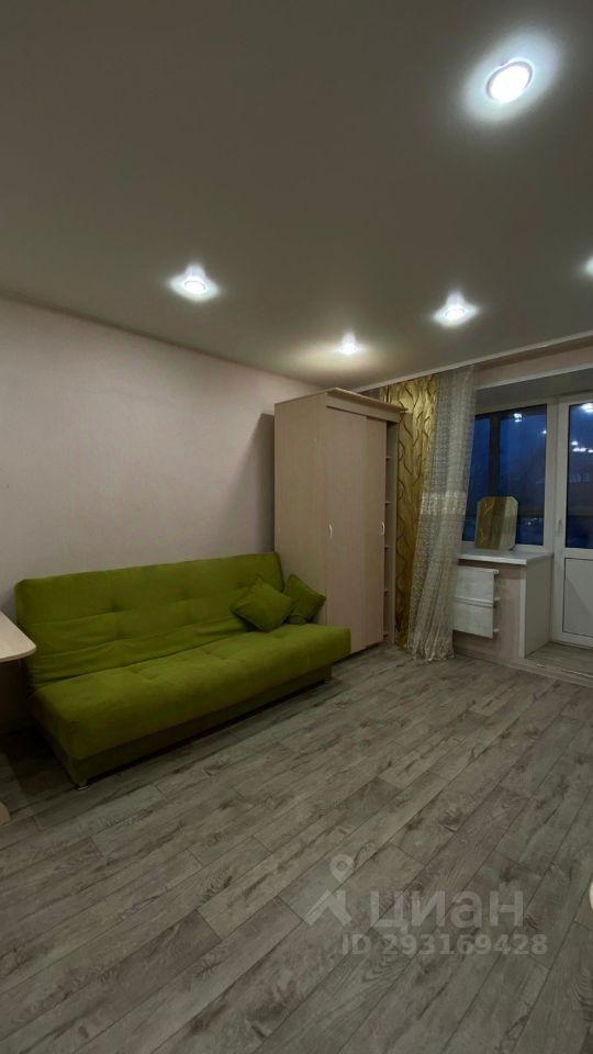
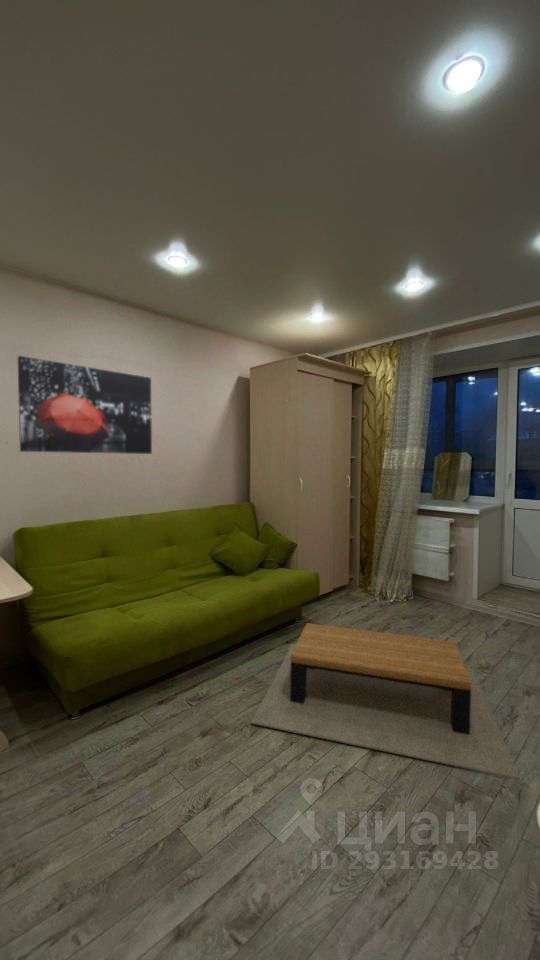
+ wall art (92, 410)
+ coffee table (375, 671)
